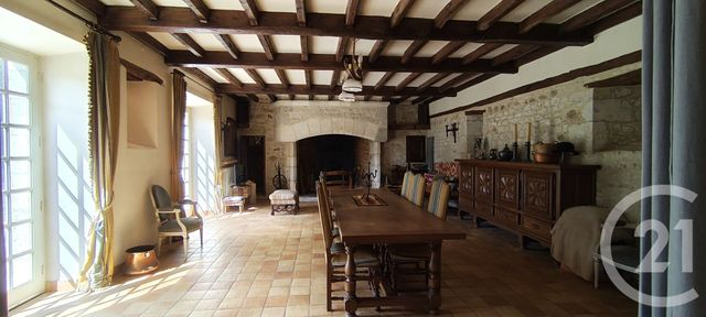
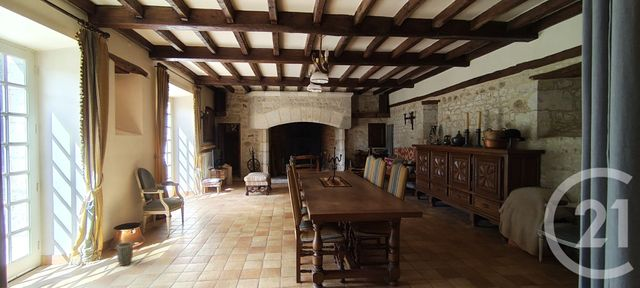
+ plant pot (125, 254)
